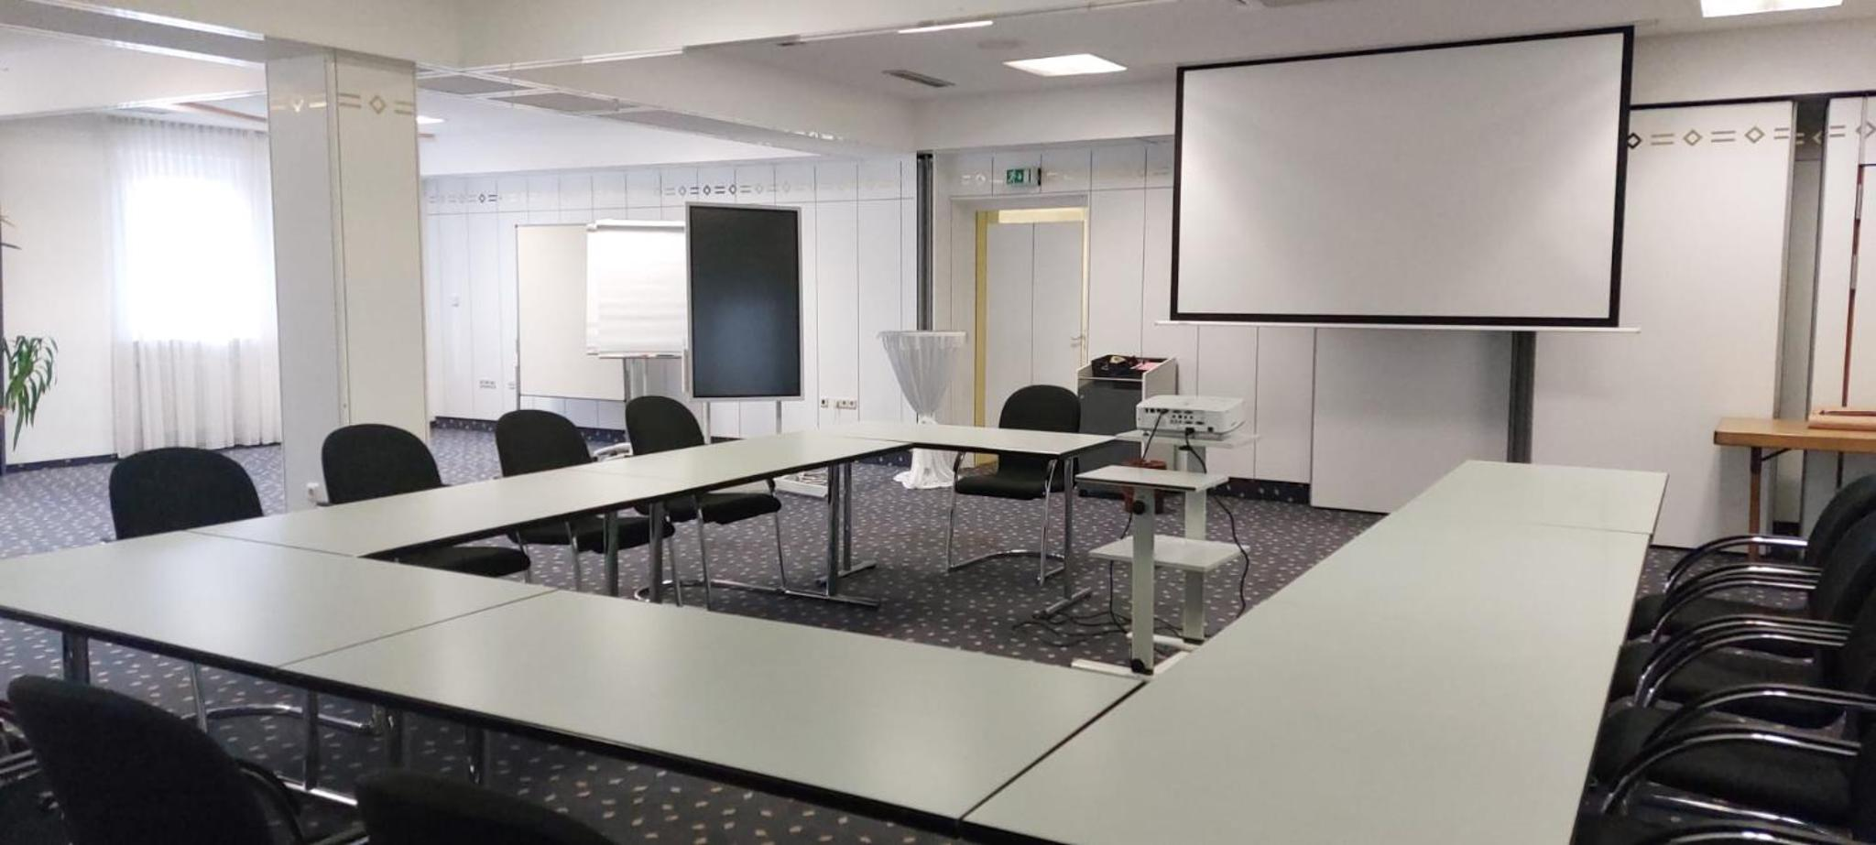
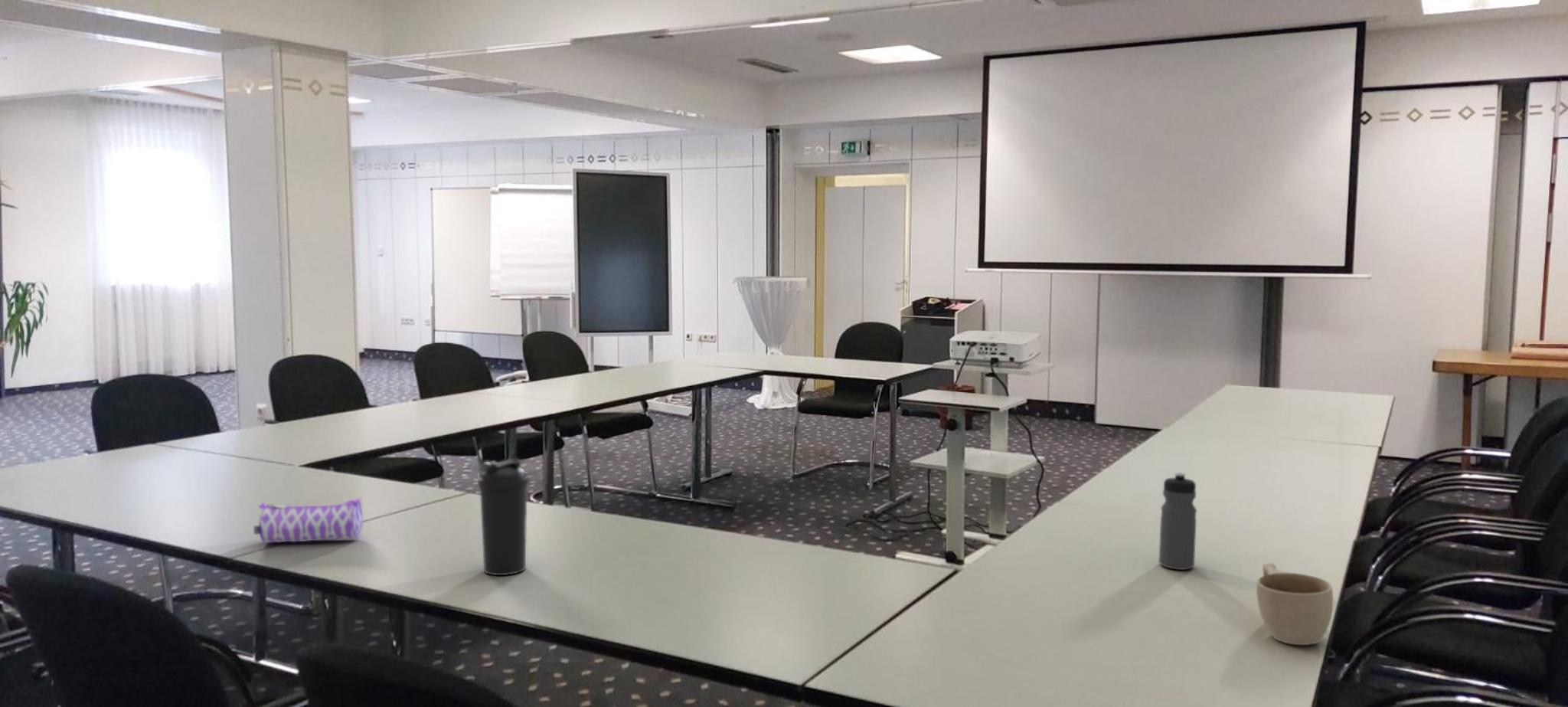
+ pencil case (311, 520)
+ water bottle (1178, 519)
+ water bottle (504, 515)
+ cup (1289, 604)
